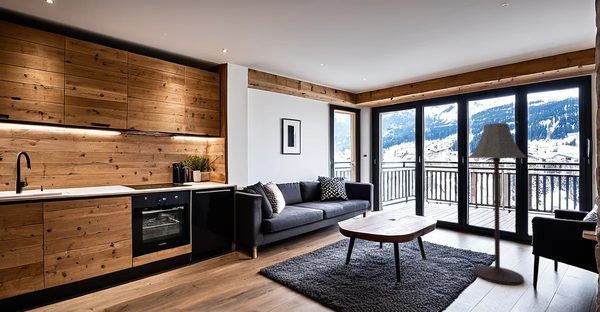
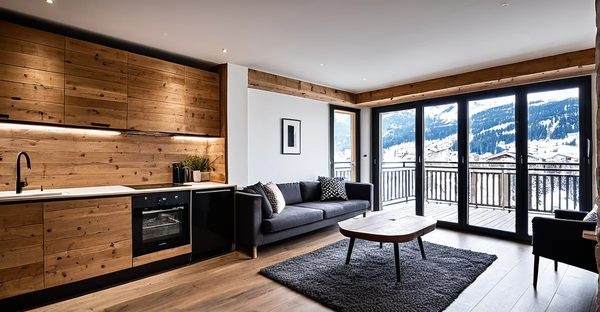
- floor lamp (496, 200)
